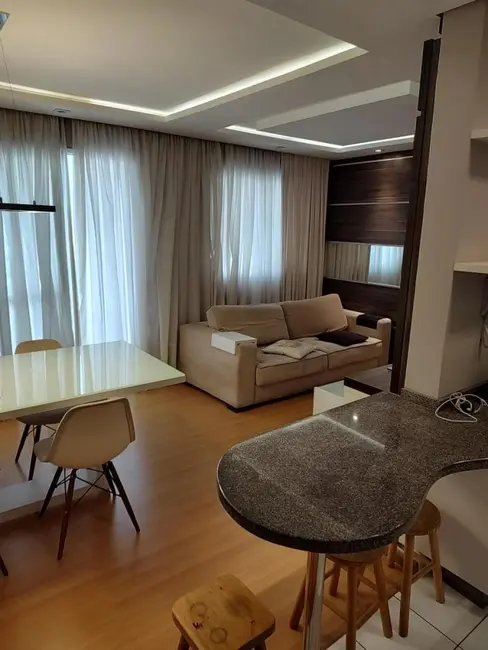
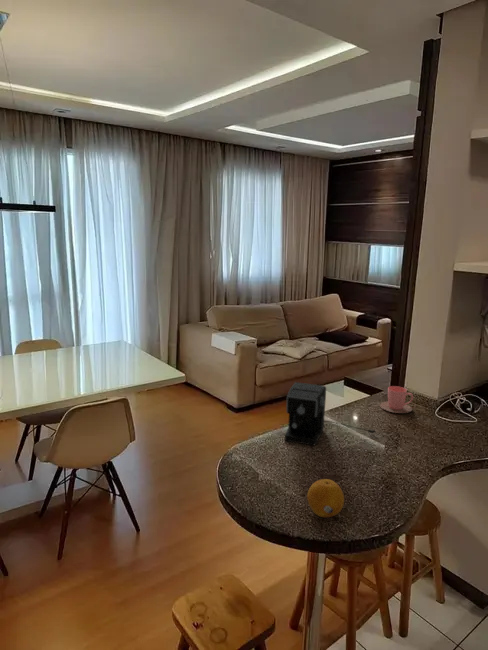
+ coffee maker (324, 415)
+ cup (396, 398)
+ fruit (325, 498)
